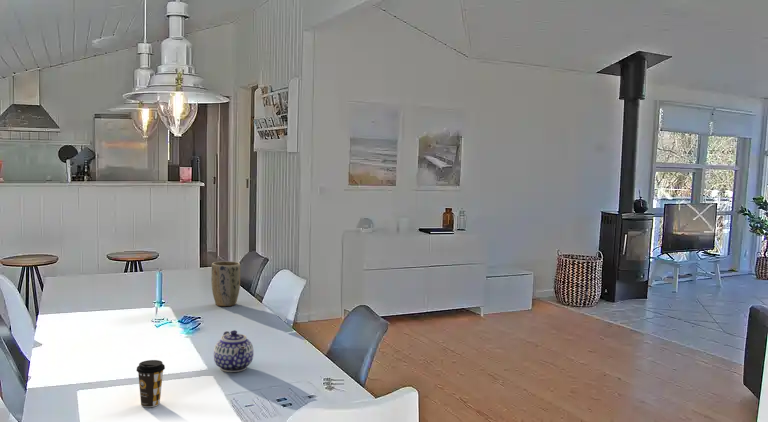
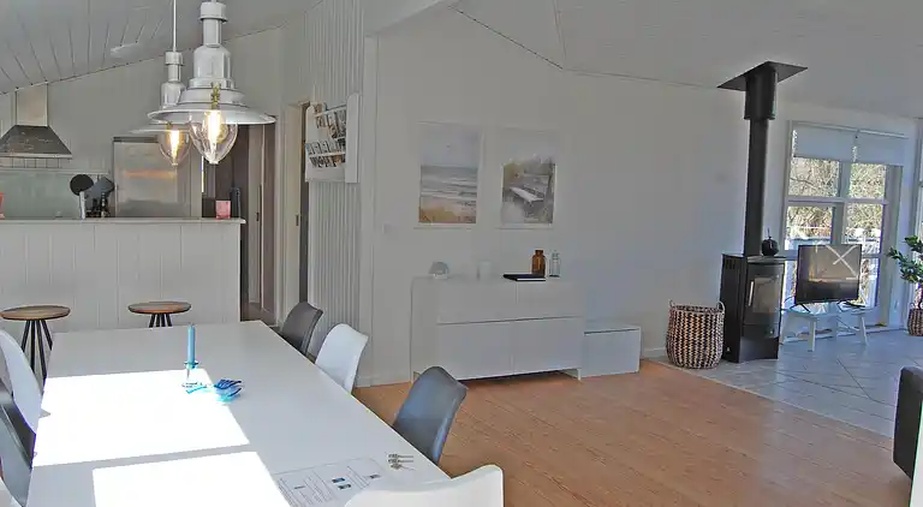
- teapot (233, 349)
- plant pot (225, 283)
- coffee cup (150, 383)
